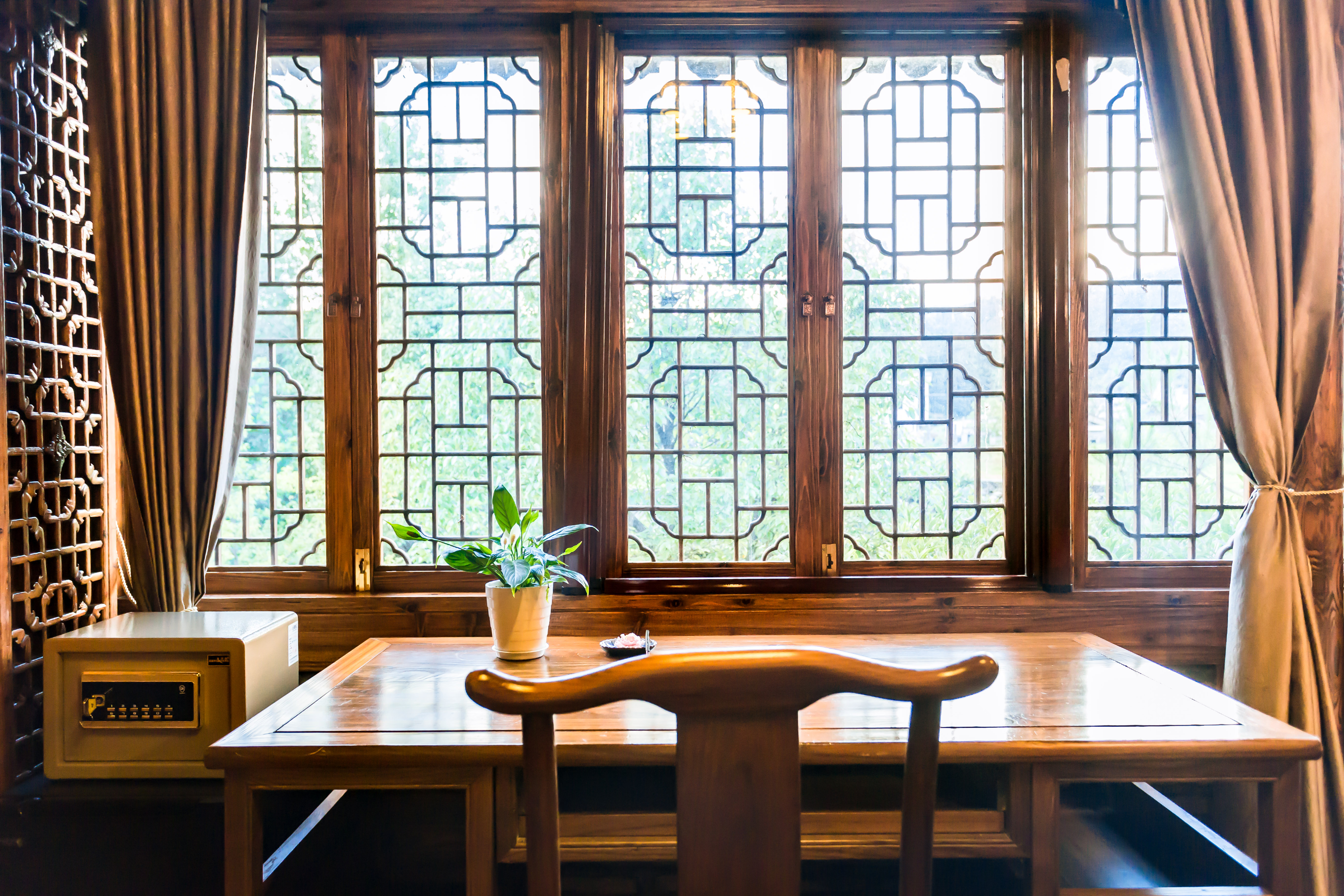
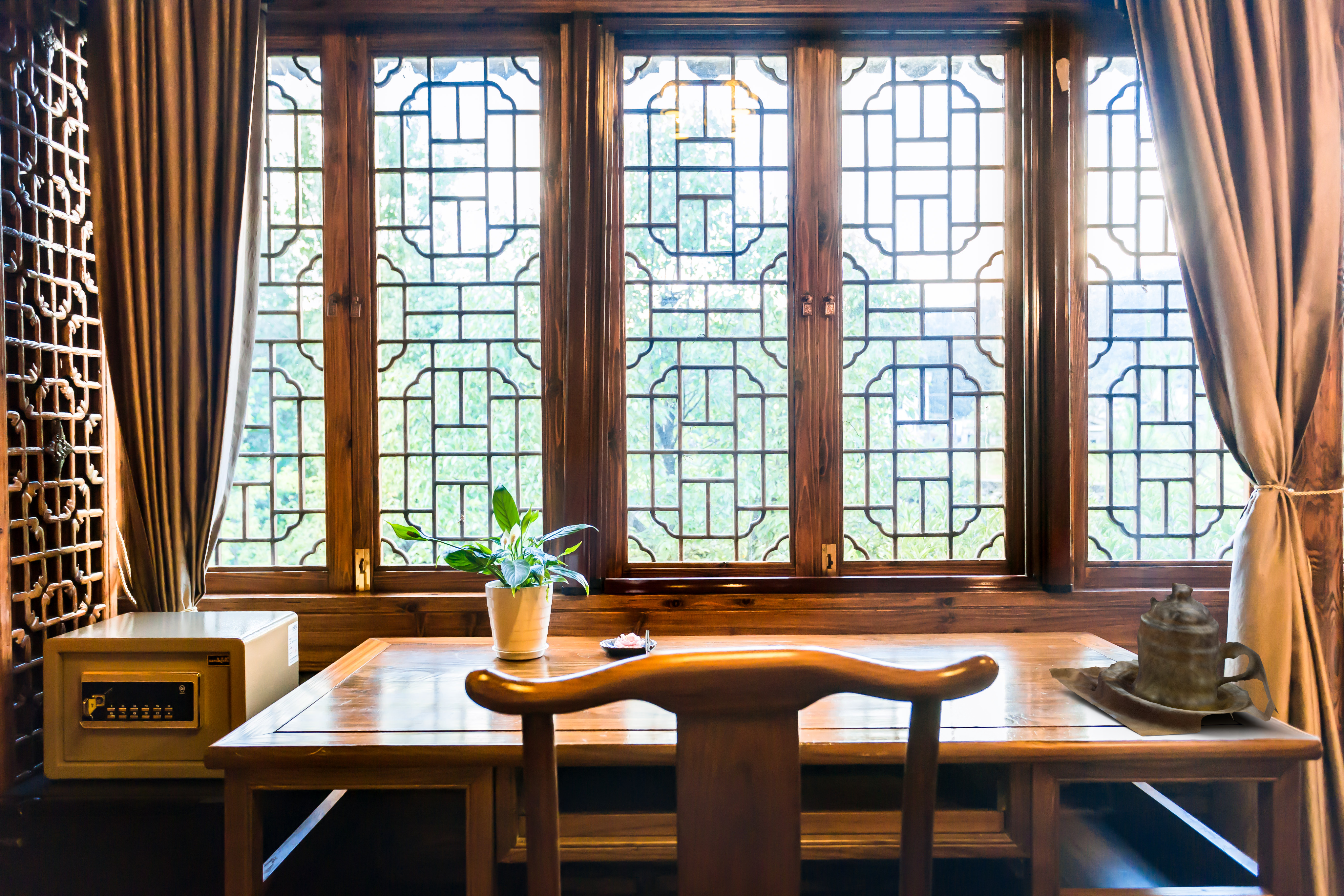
+ teapot (1158, 643)
